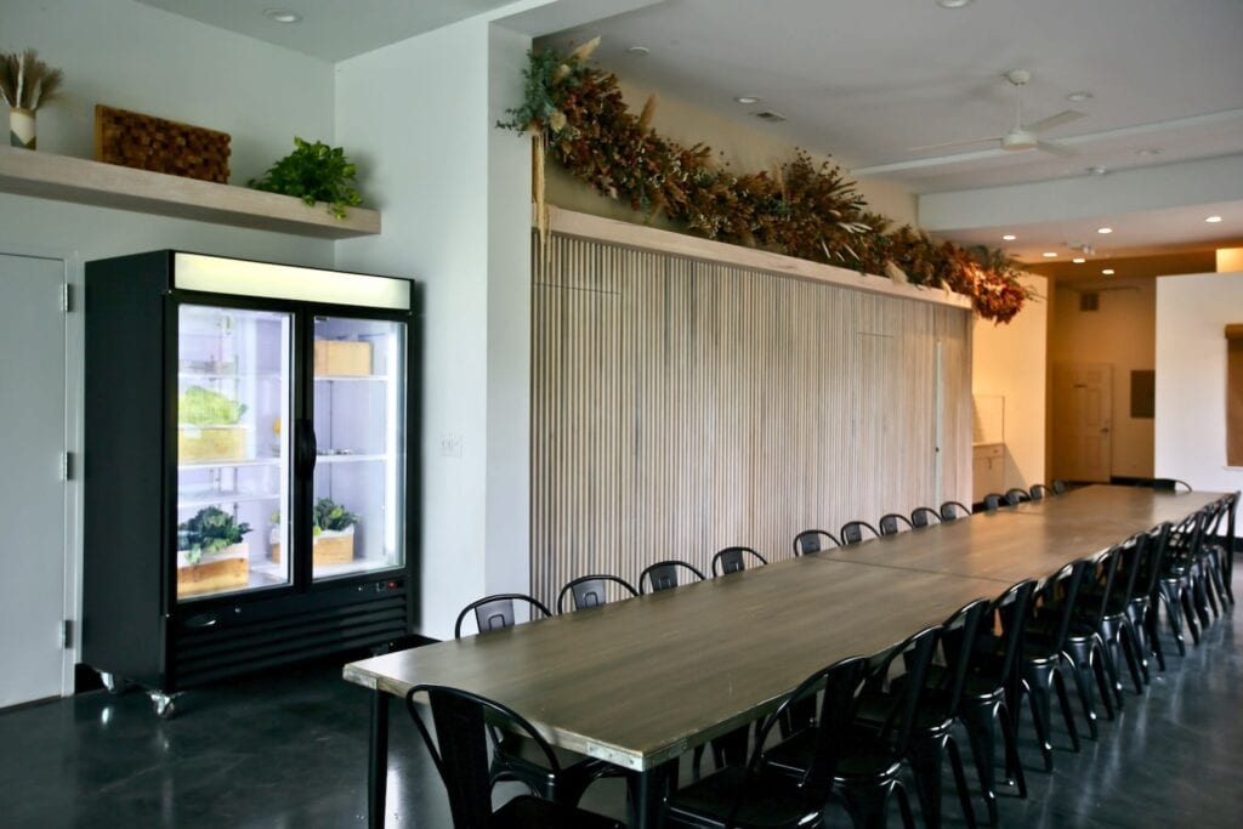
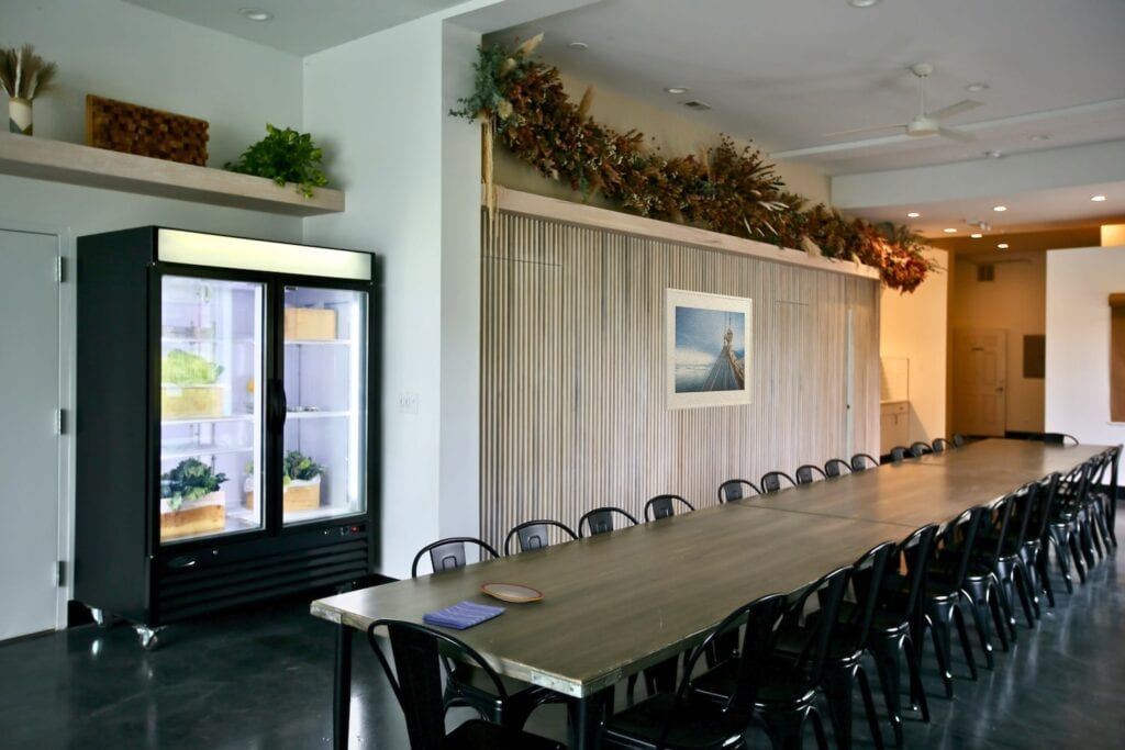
+ plate (511, 594)
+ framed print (711, 350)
+ dish towel (464, 613)
